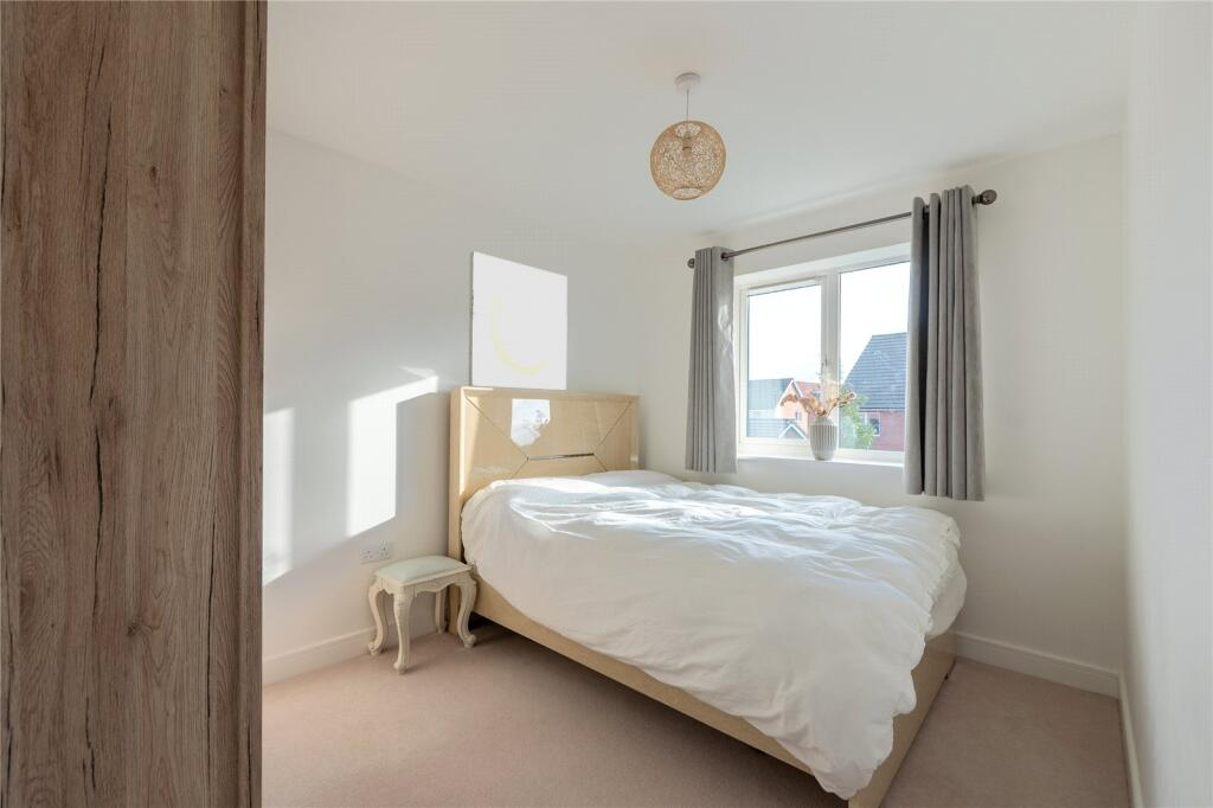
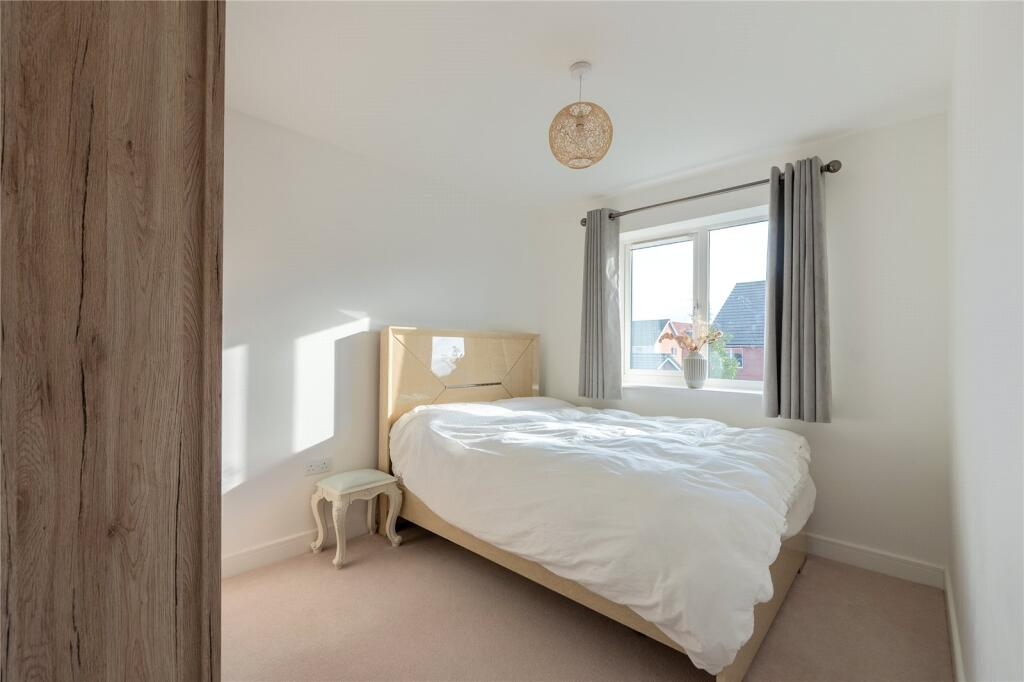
- wall art (521, 326)
